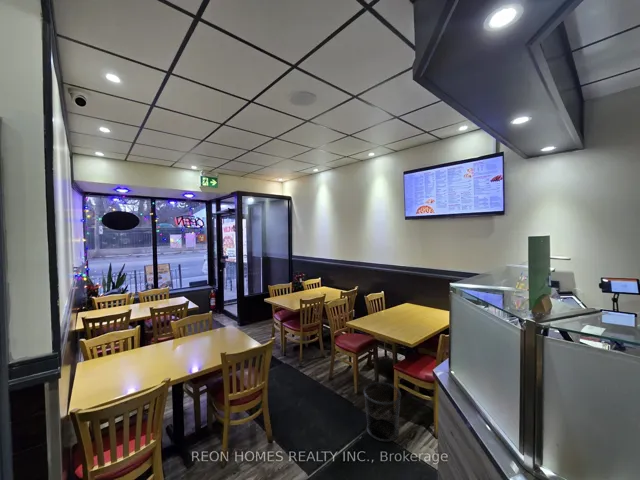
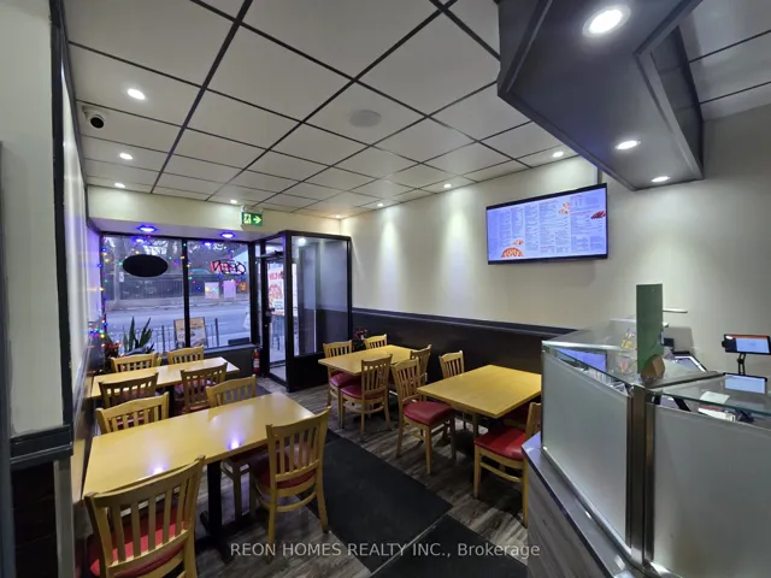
- waste bin (382, 411)
